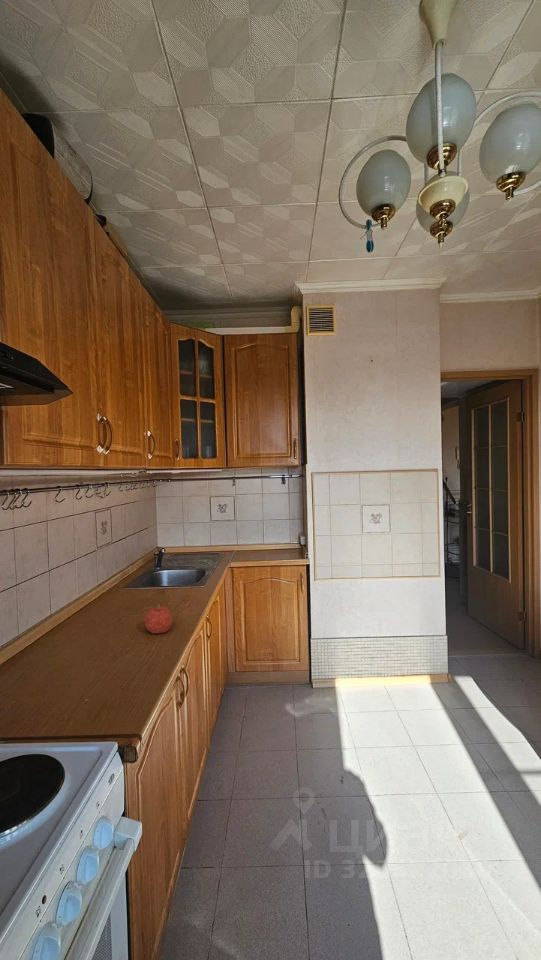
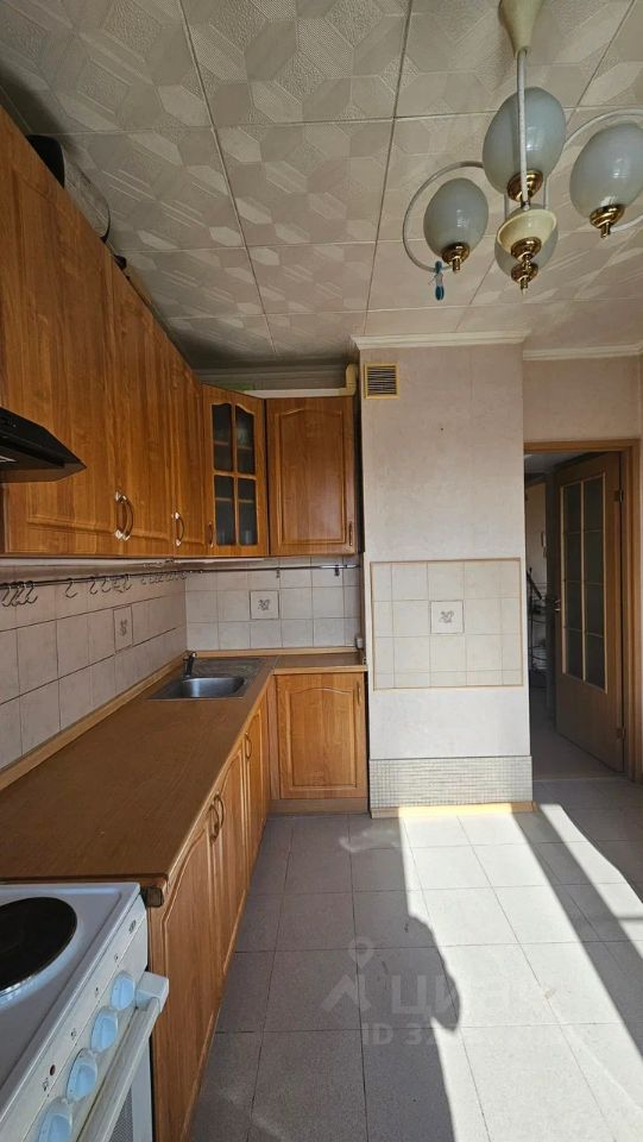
- fruit (159, 617)
